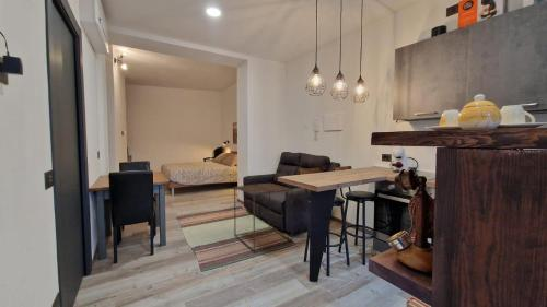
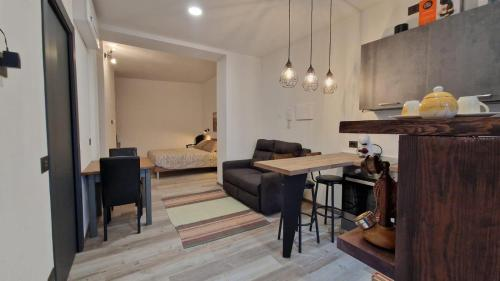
- side table (269, 213)
